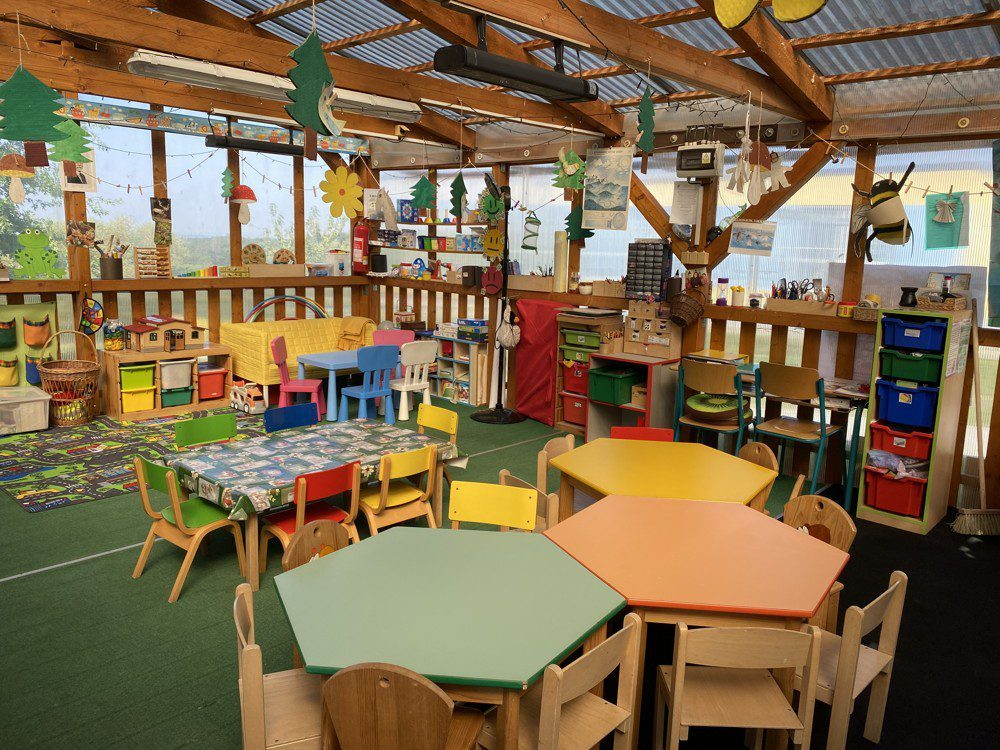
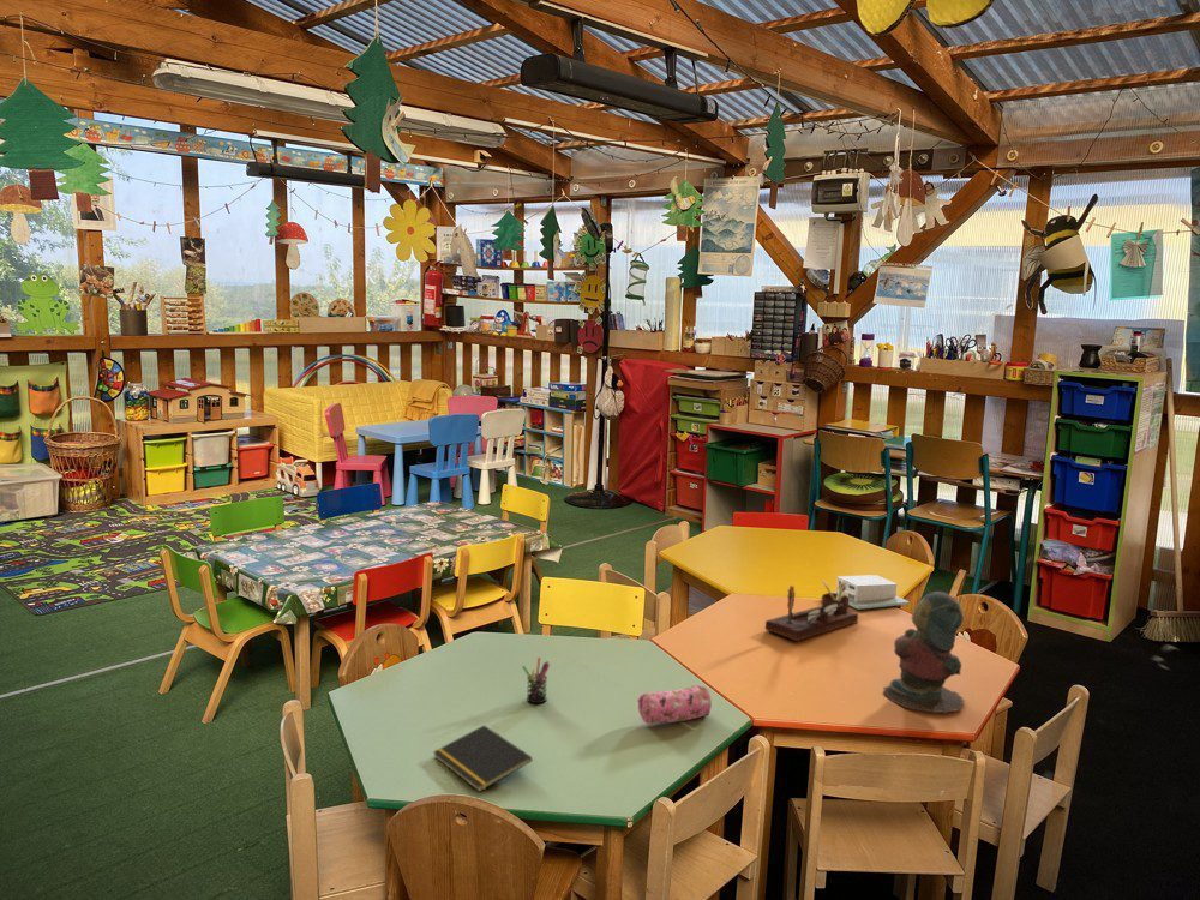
+ pen holder (535, 679)
+ teddy bear (928, 643)
+ notepad (481, 756)
+ desk organizer (818, 606)
+ pencil case (674, 704)
+ tissue box (869, 589)
